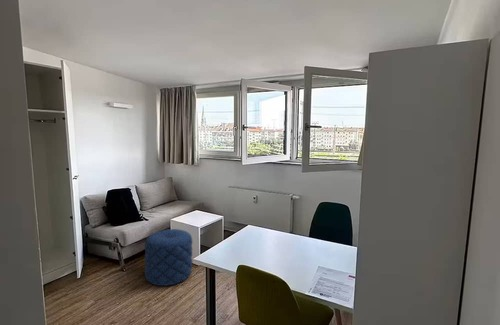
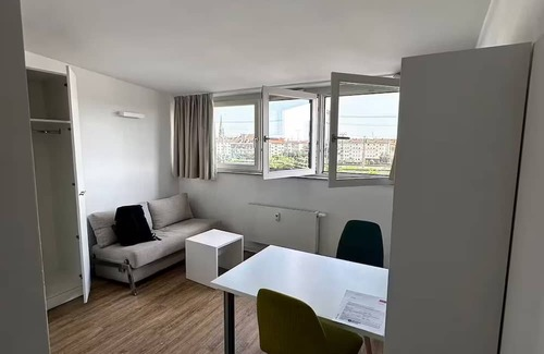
- pouf (169, 254)
